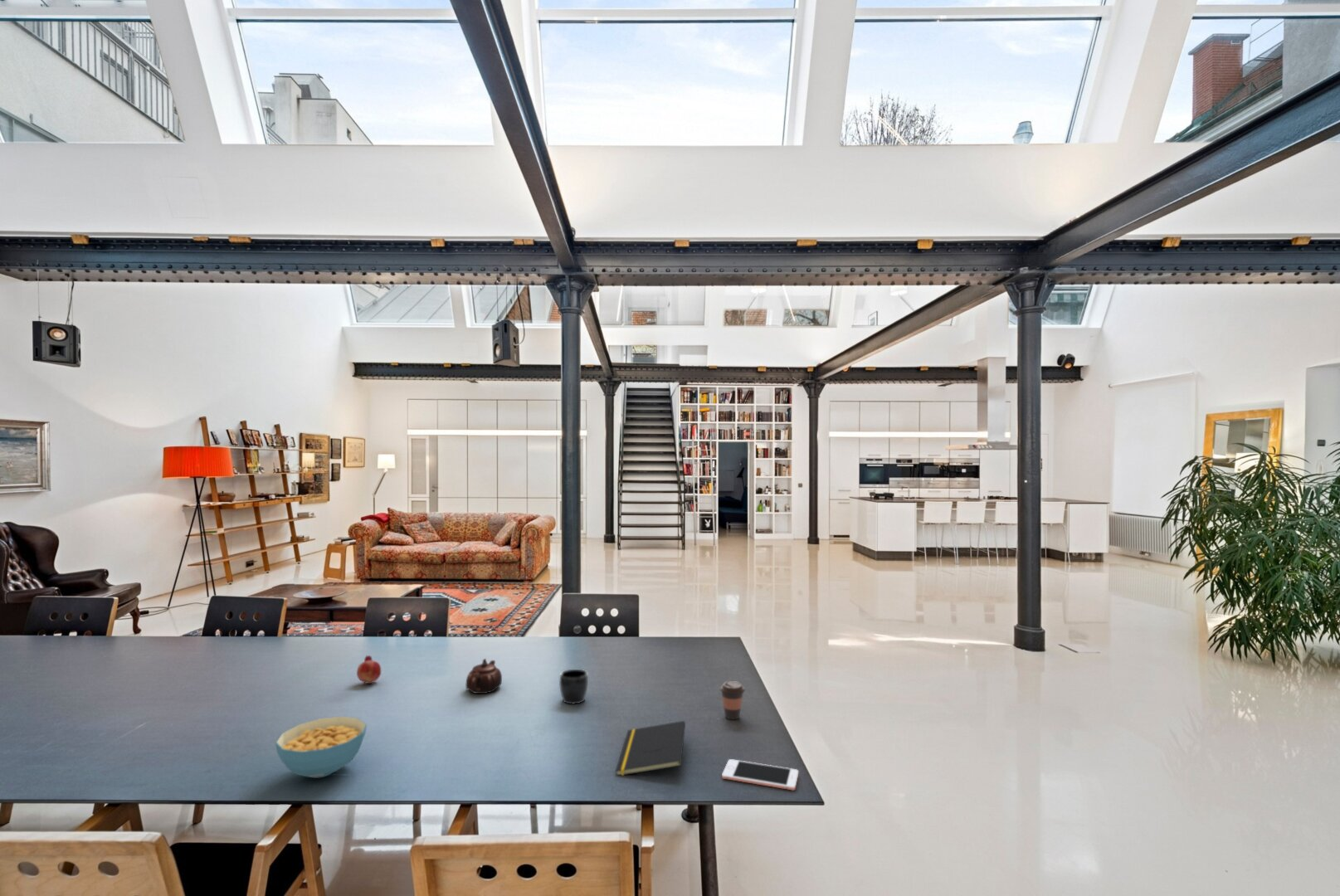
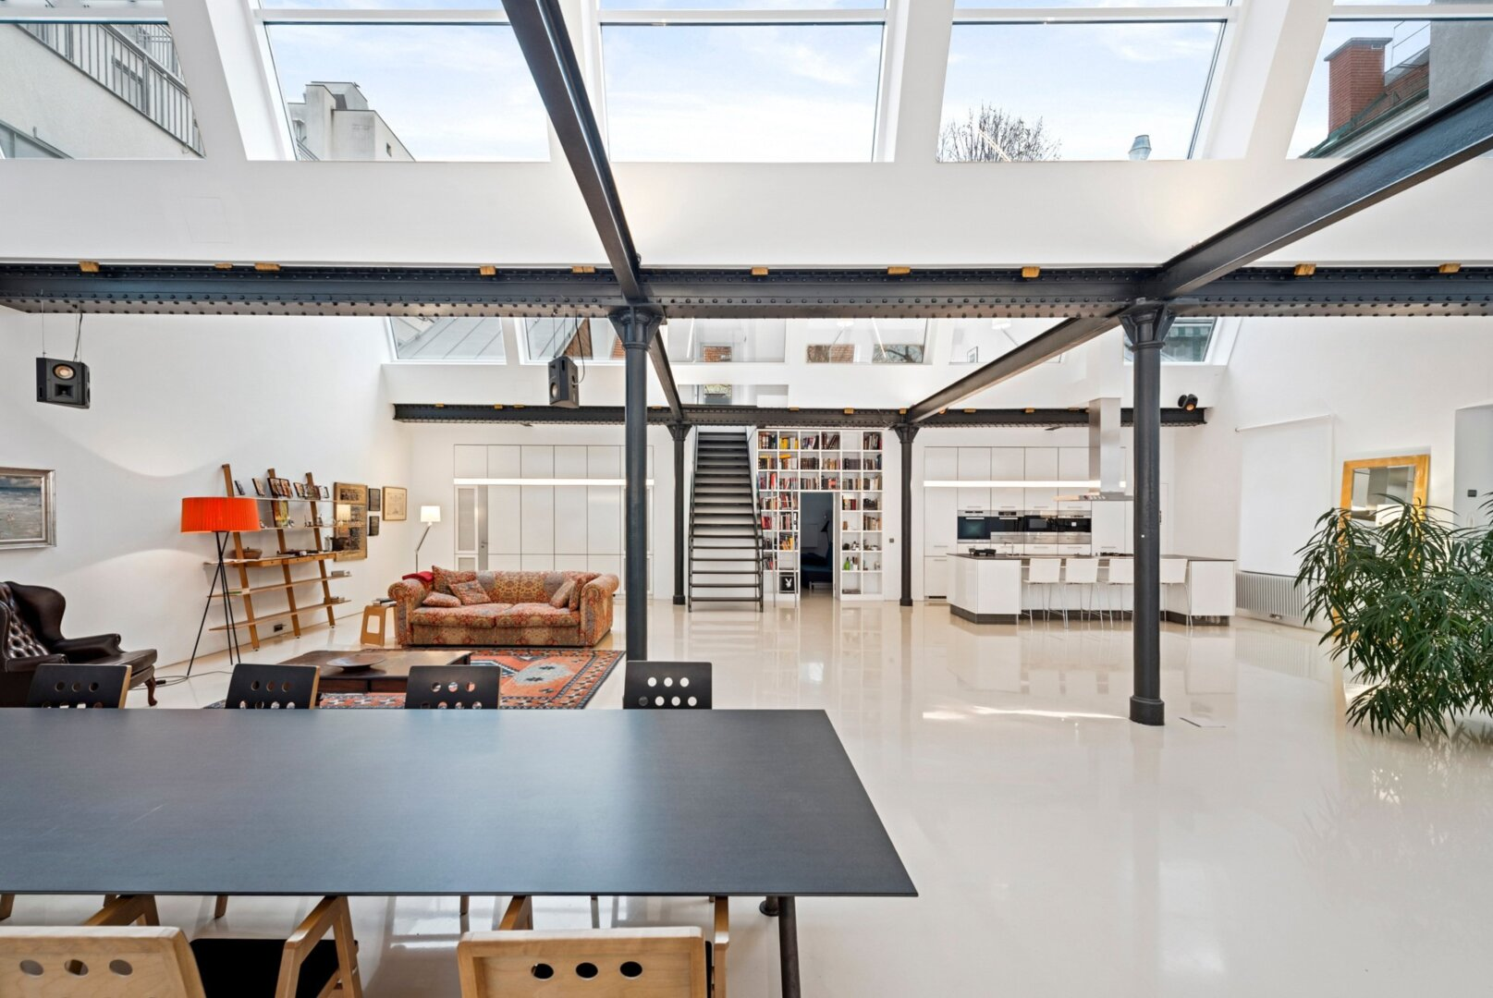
- teapot (483, 674)
- fruit (368, 670)
- cereal bowl (322, 752)
- mug (574, 685)
- notepad (652, 747)
- cell phone (760, 774)
- coffee cup (732, 700)
